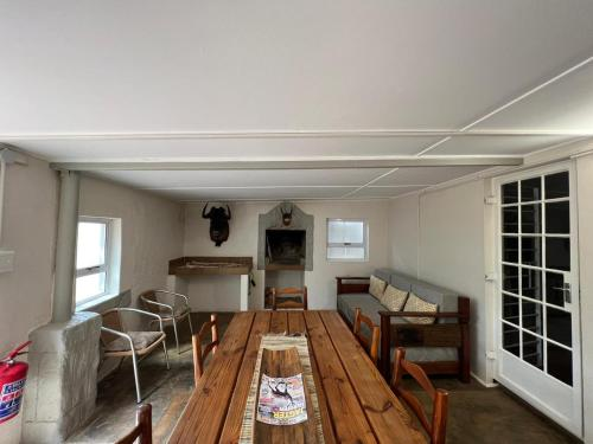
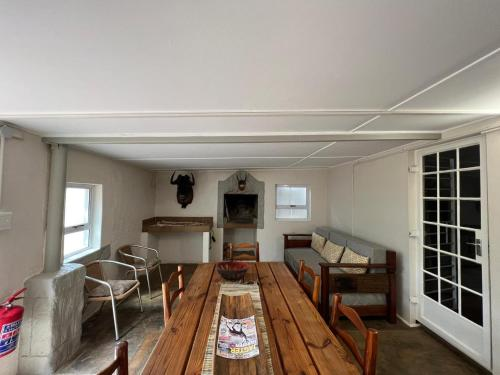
+ decorative bowl (232, 270)
